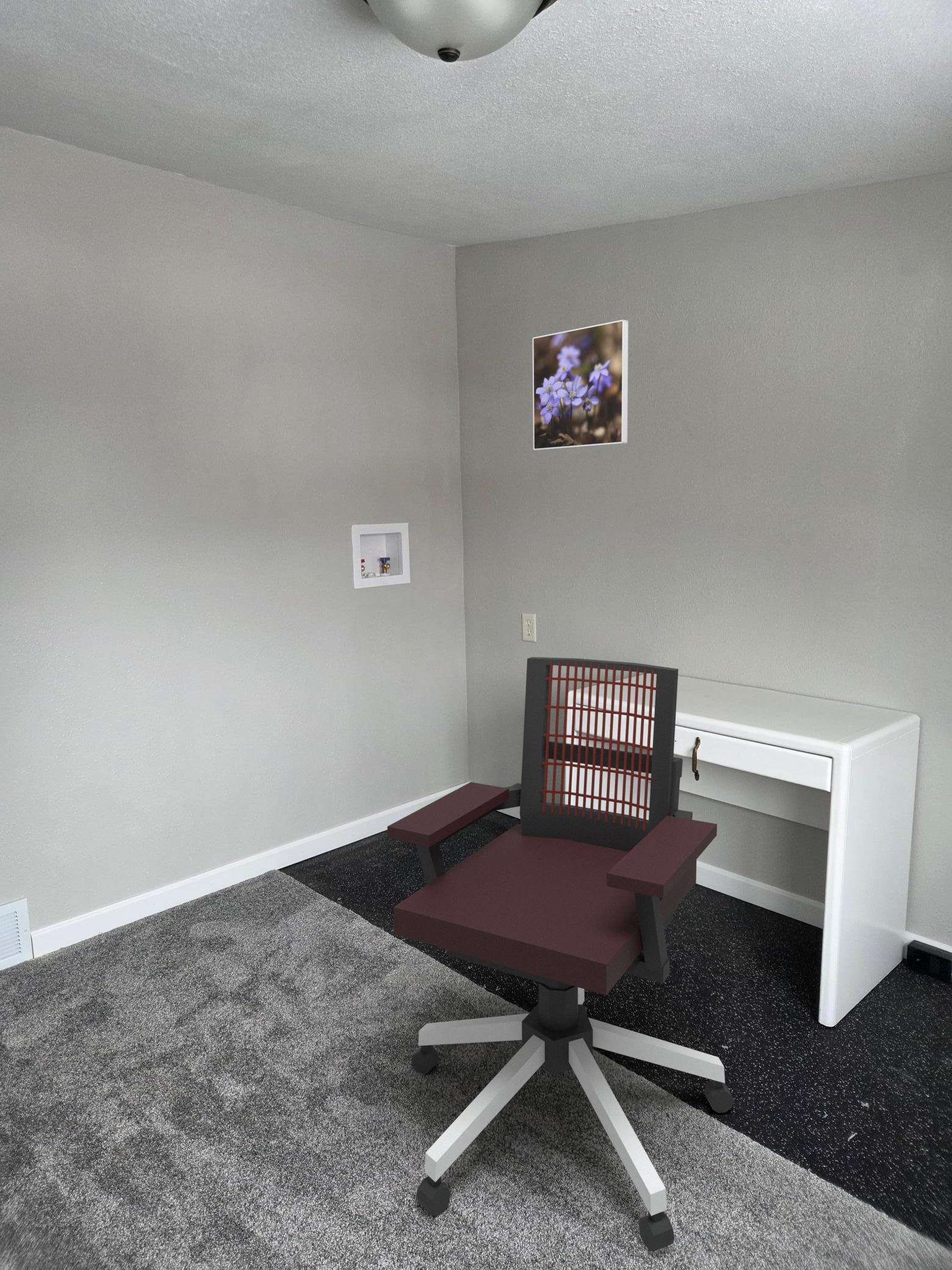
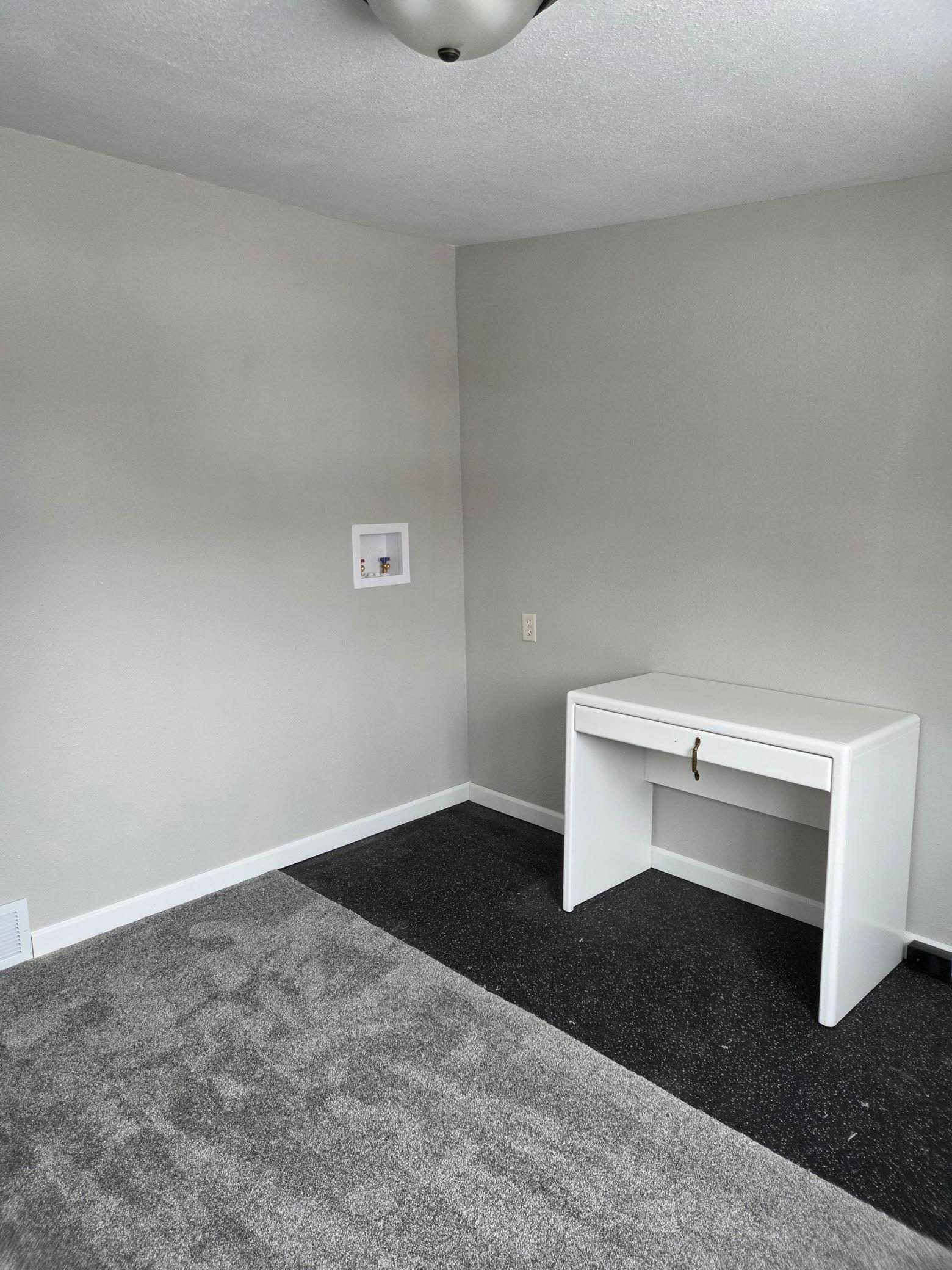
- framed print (579, 388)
- office chair (547, 905)
